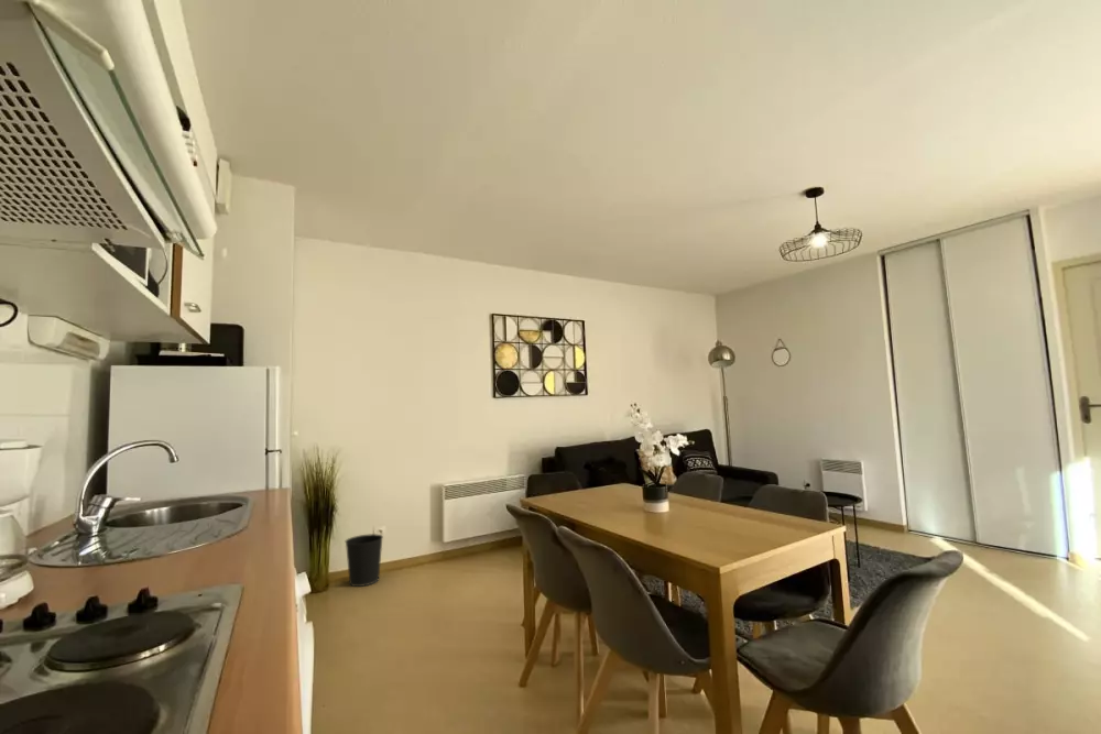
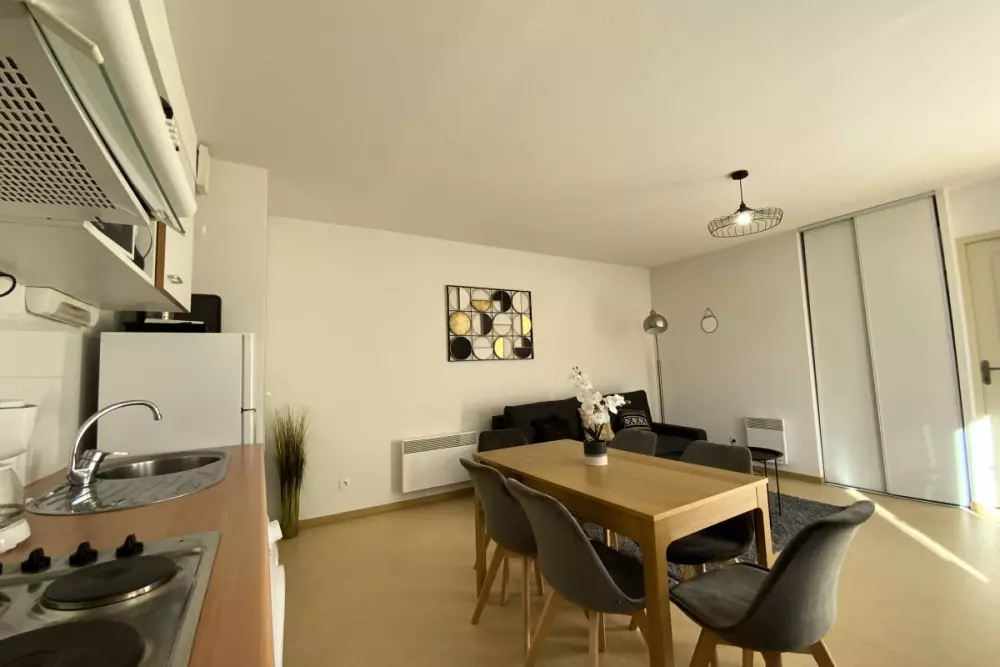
- wastebasket (363, 559)
